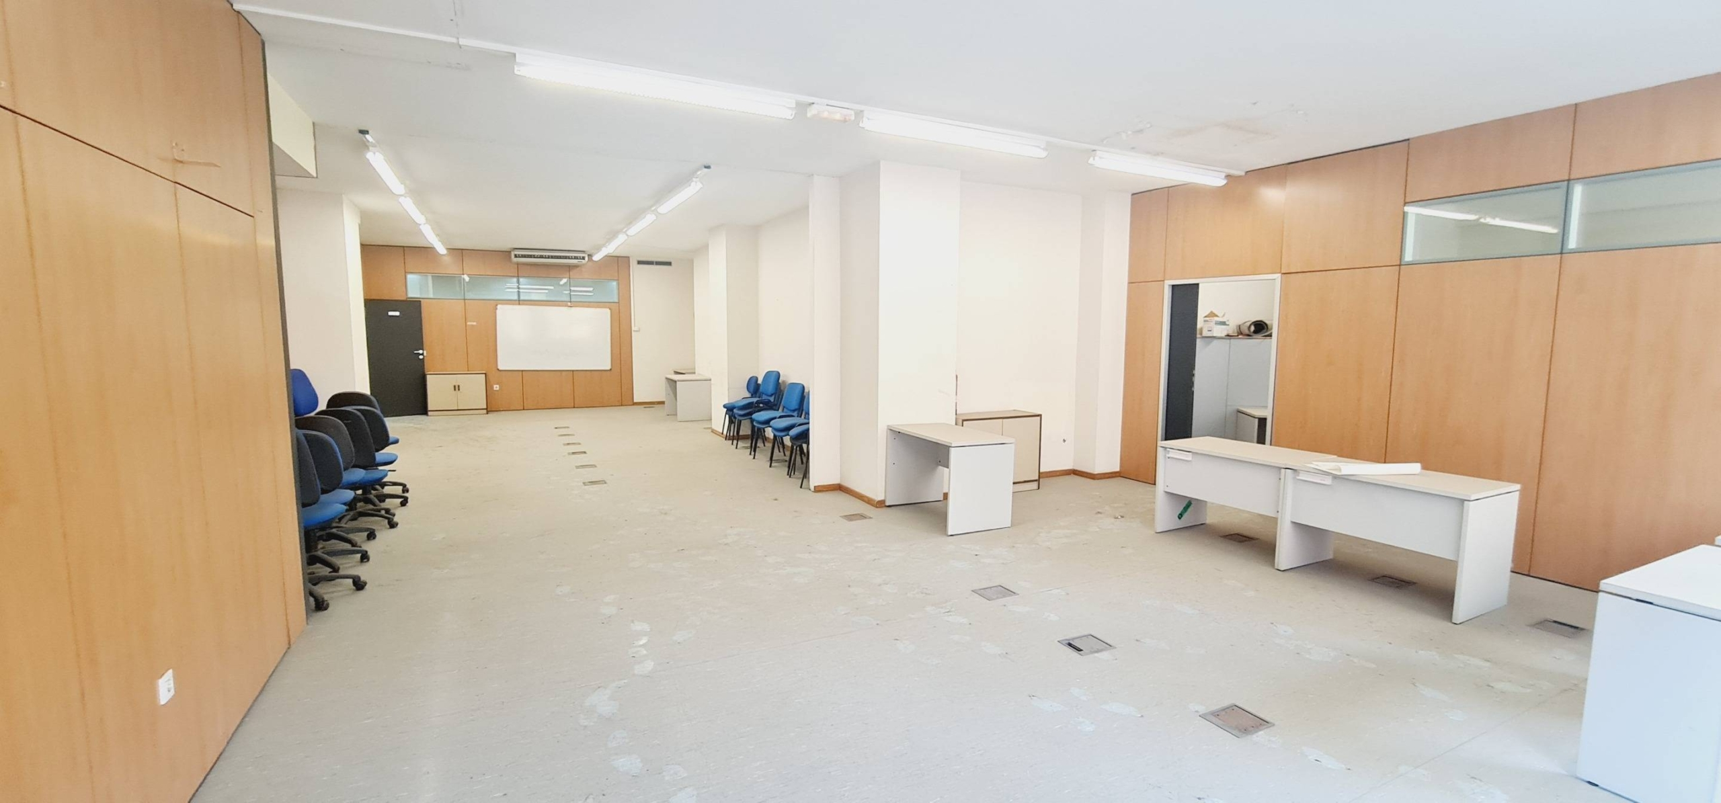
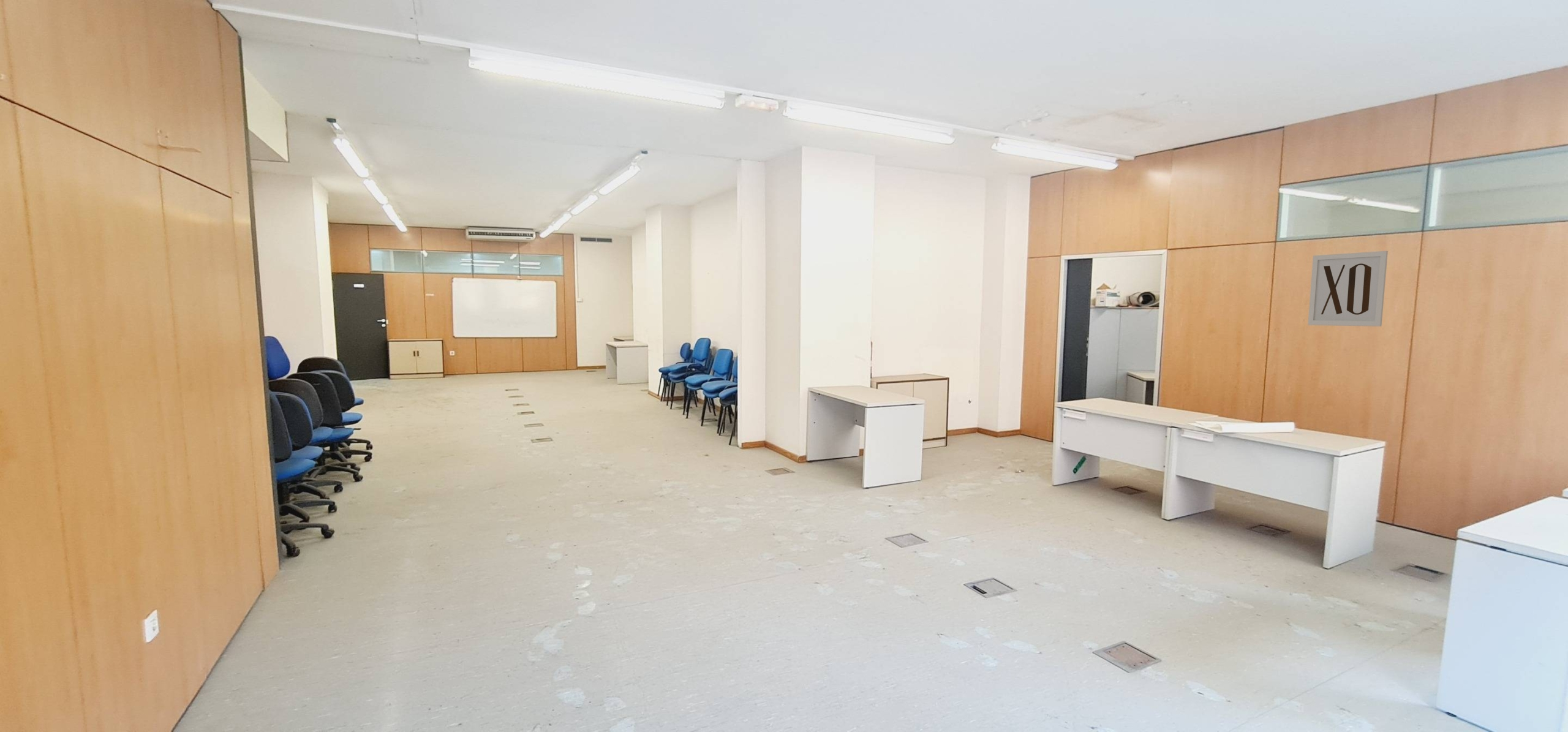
+ wall art (1346, 289)
